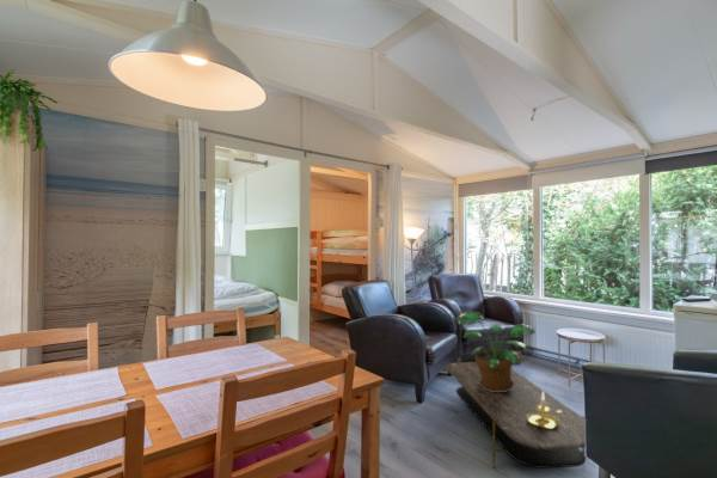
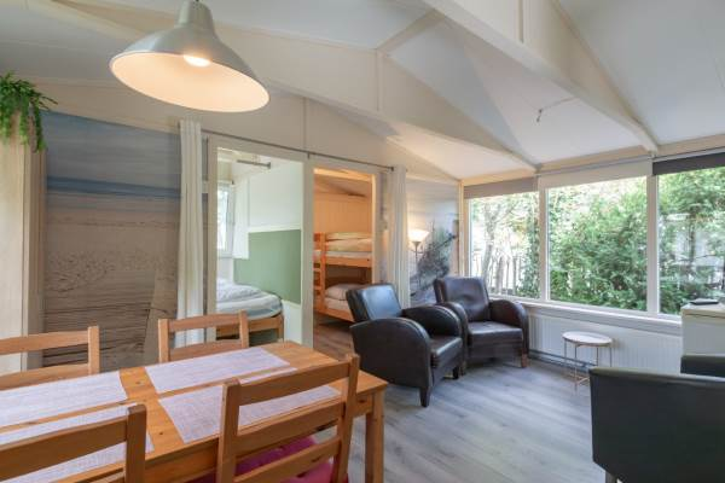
- potted plant (497, 350)
- candle holder (545, 406)
- coffee table (508, 412)
